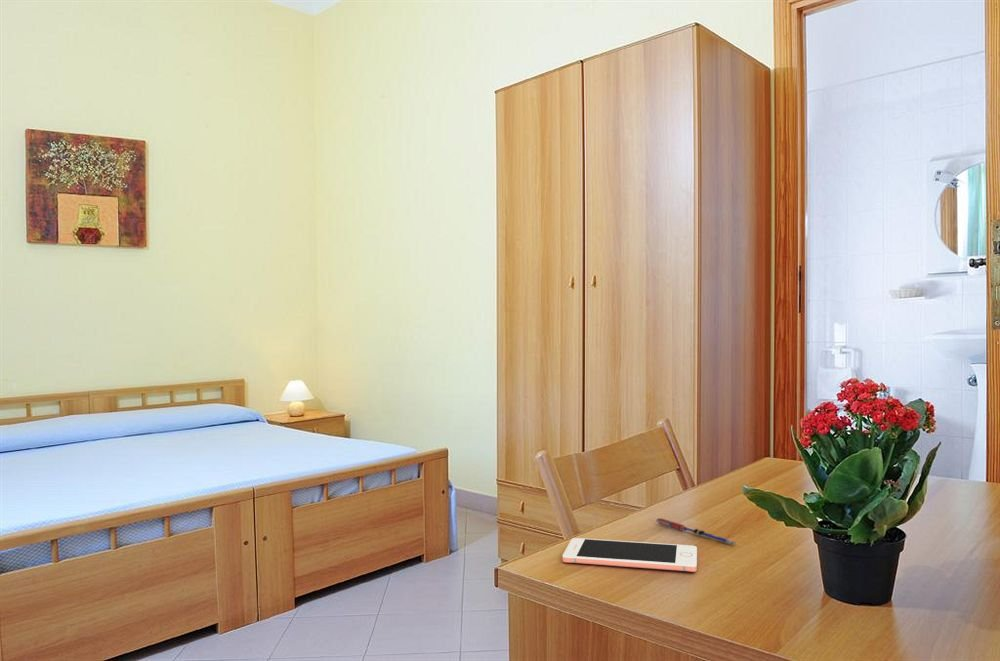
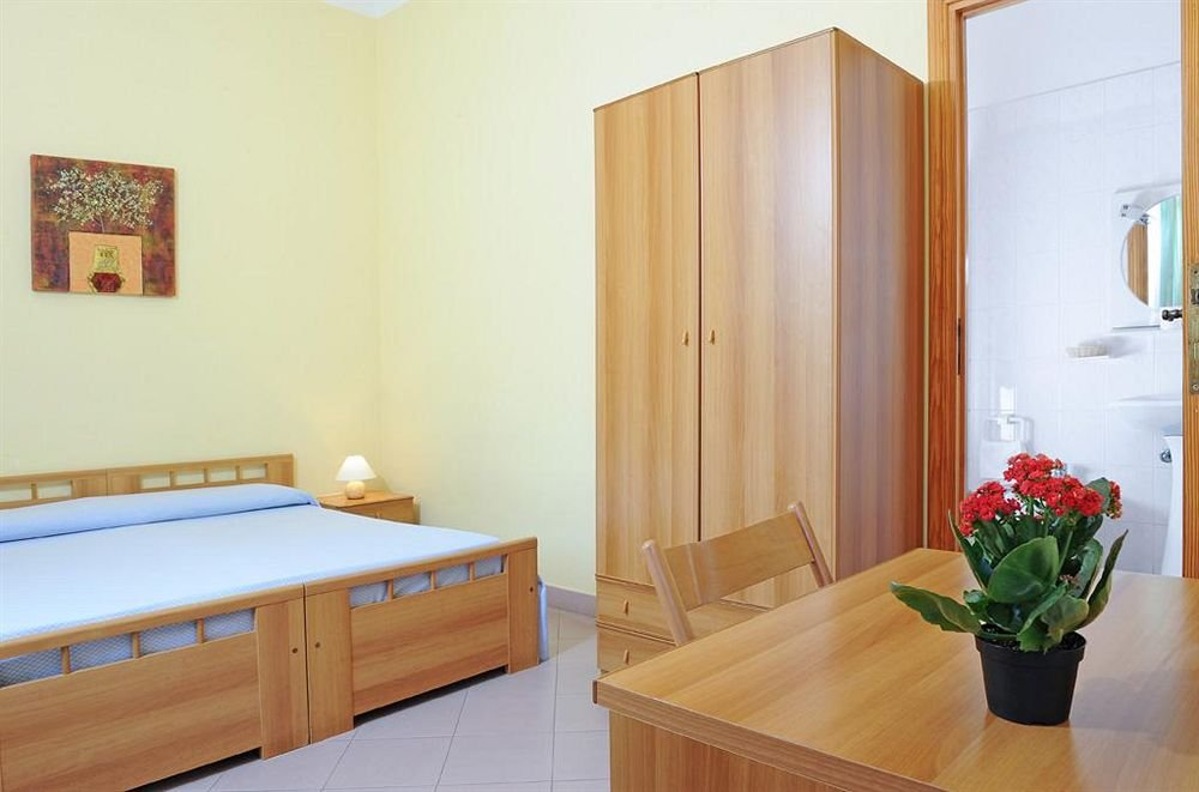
- cell phone (630, 554)
- pen (694, 530)
